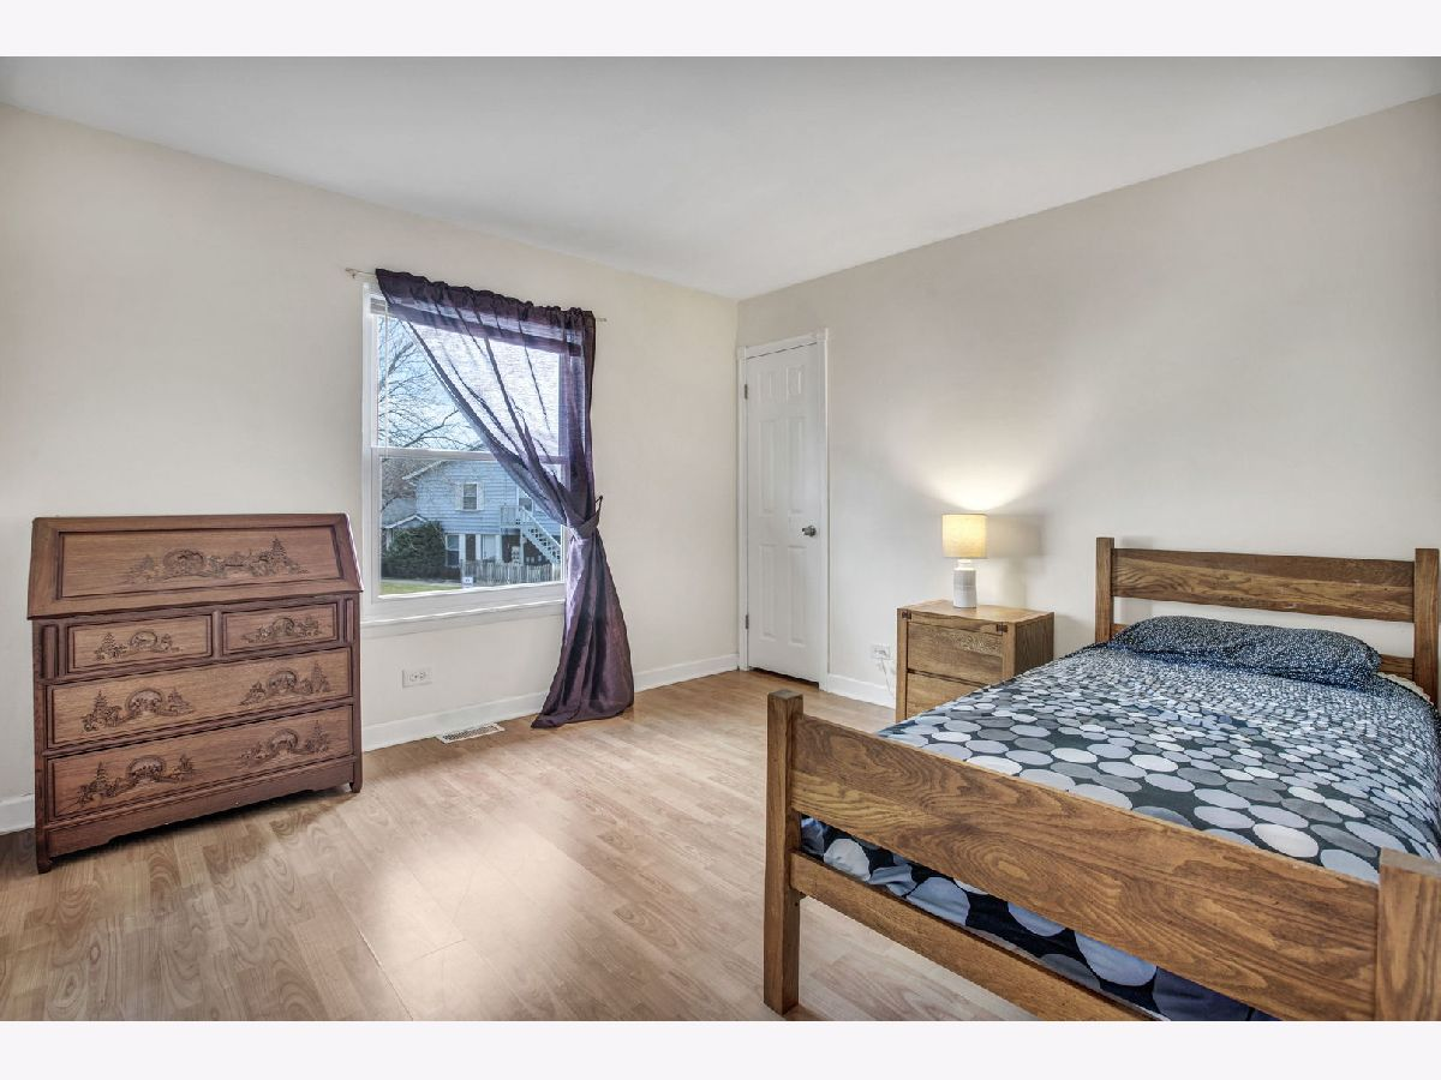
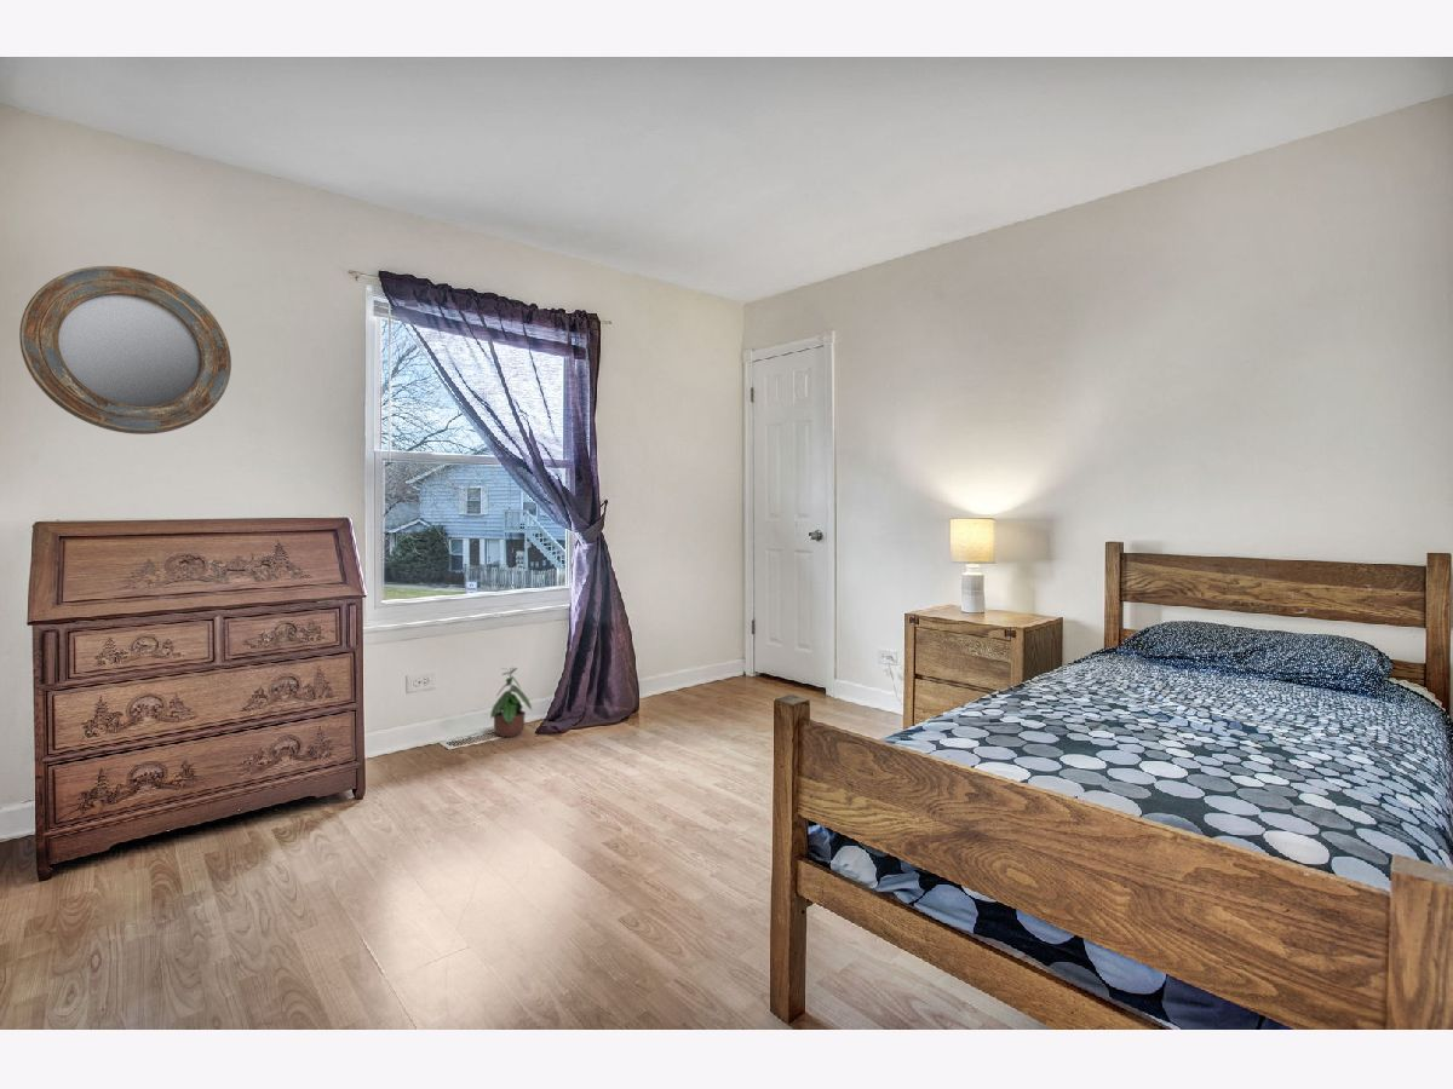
+ home mirror (132, 351)
+ potted plant (511, 698)
